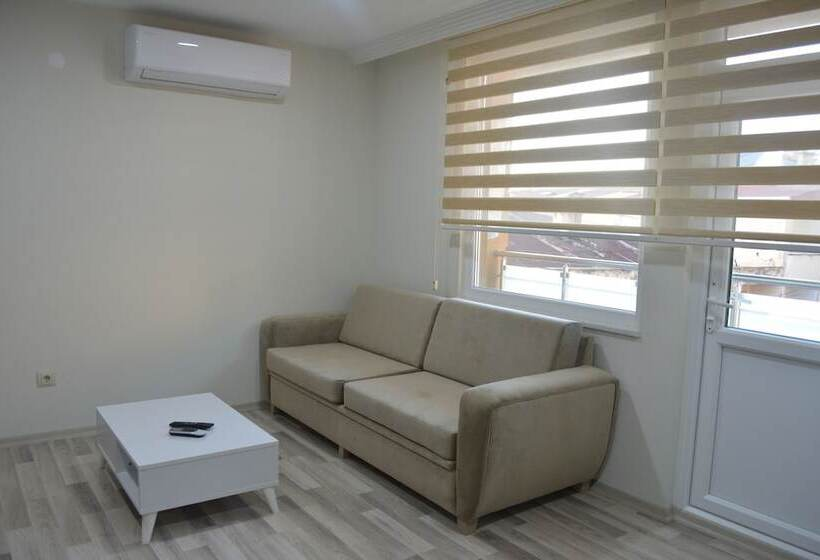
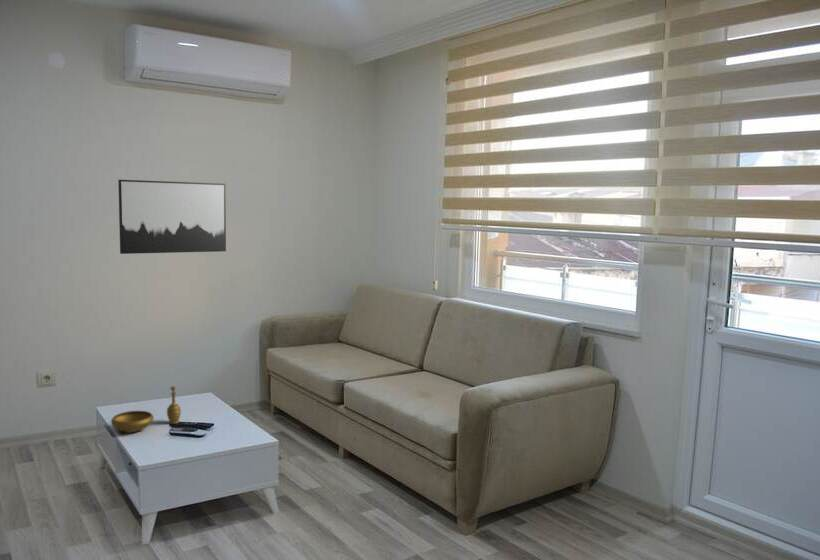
+ decorative bowl (146, 411)
+ wall art (174, 217)
